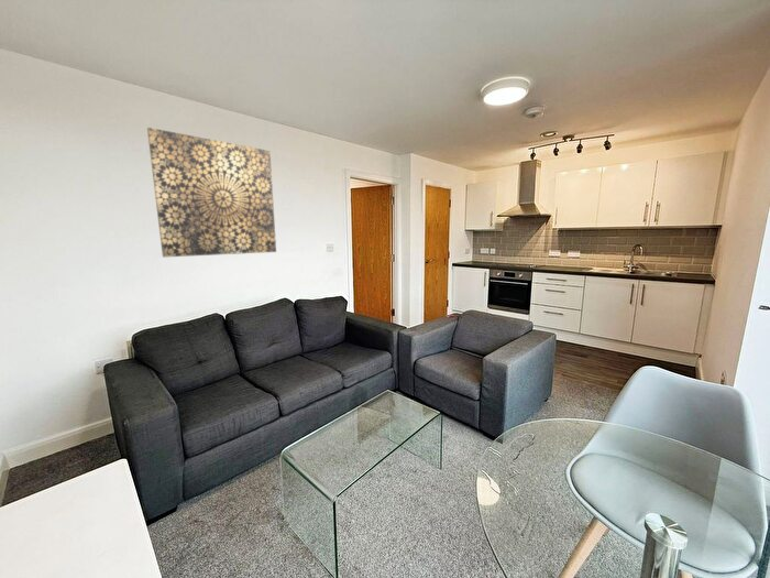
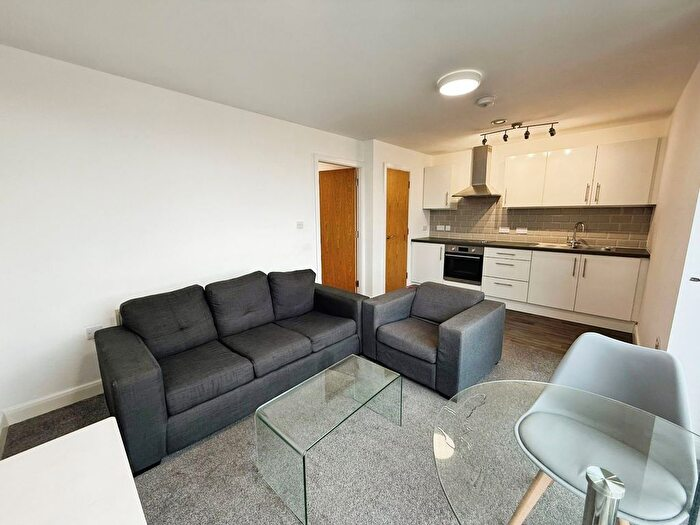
- wall art (221, 198)
